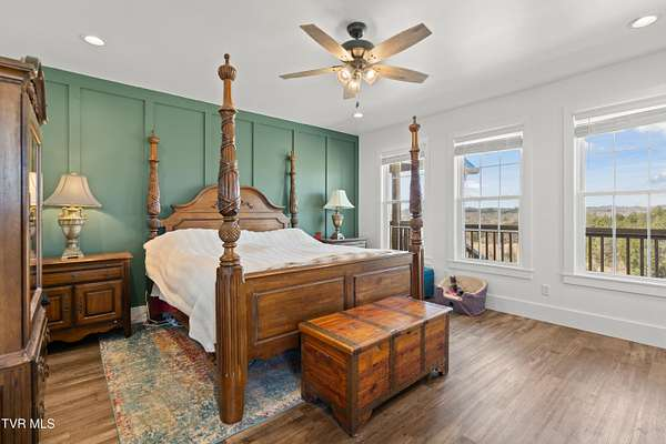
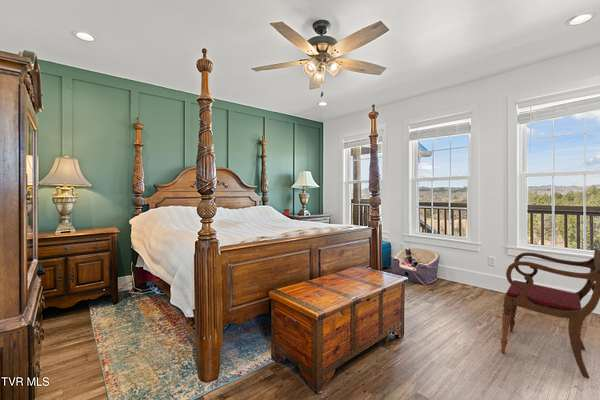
+ armchair (550, 300)
